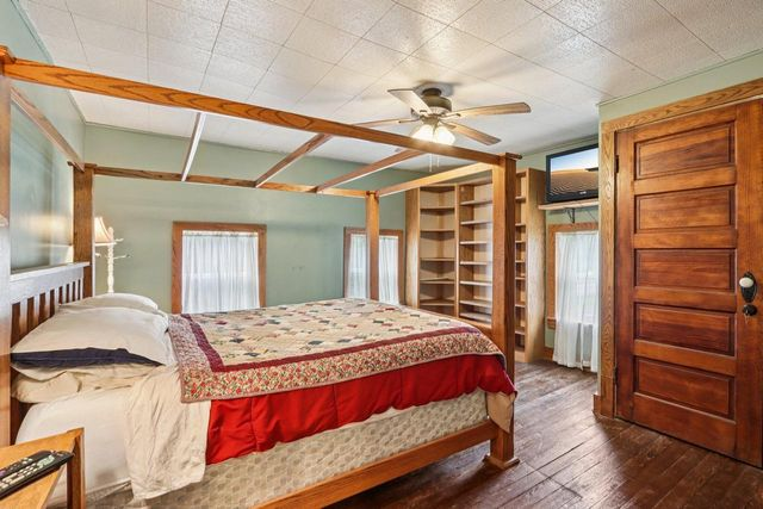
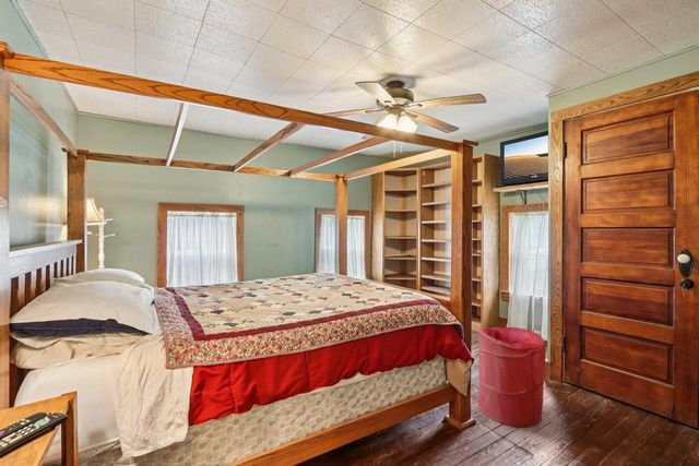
+ laundry hamper (510, 371)
